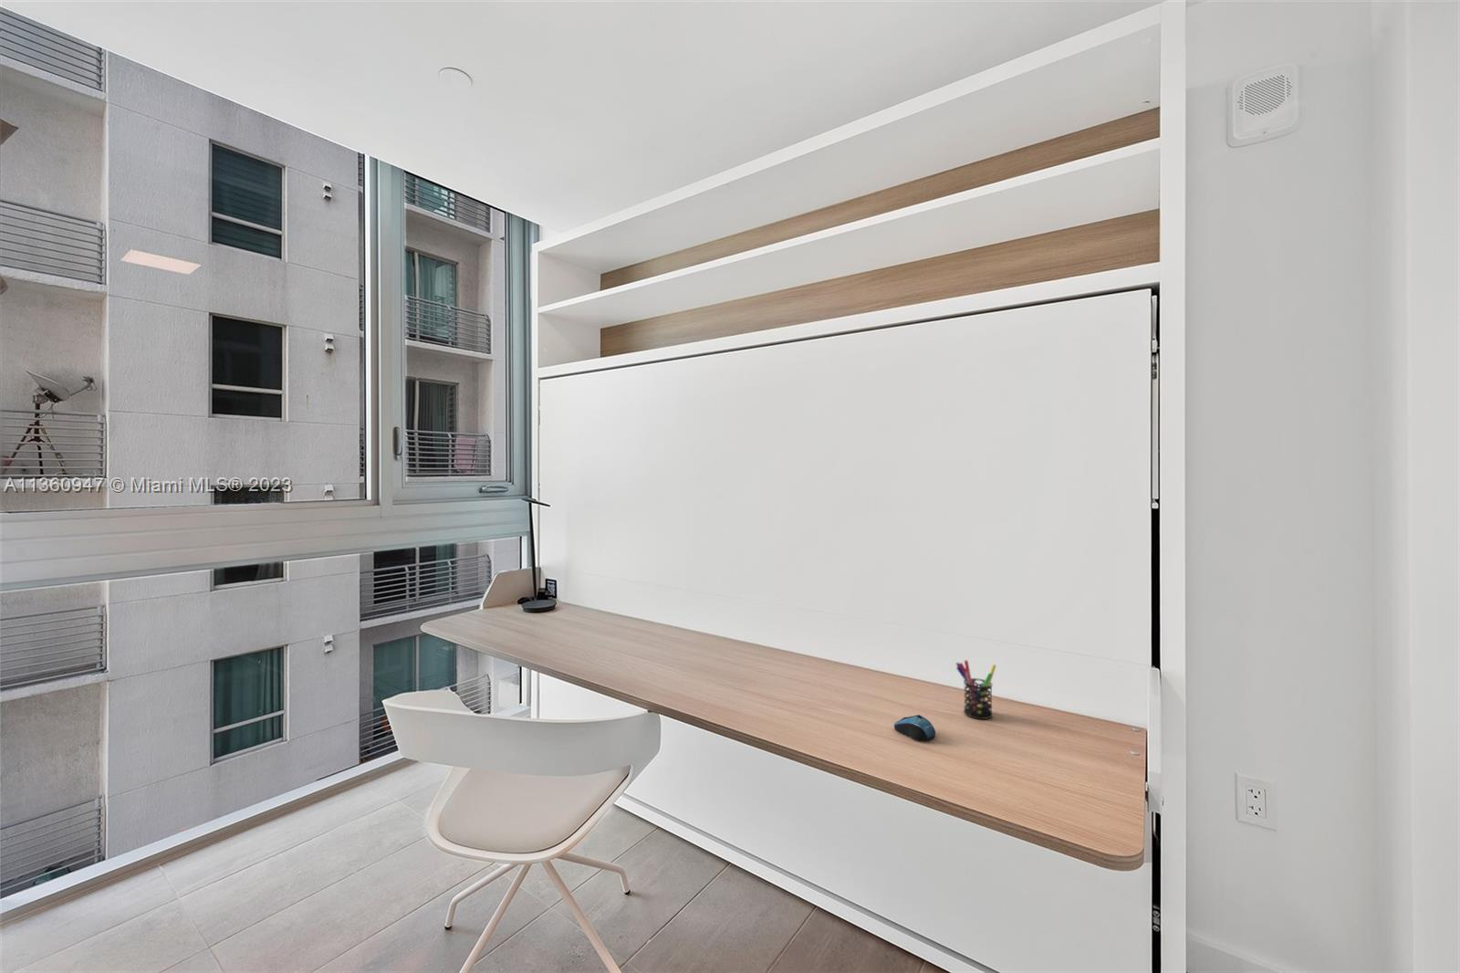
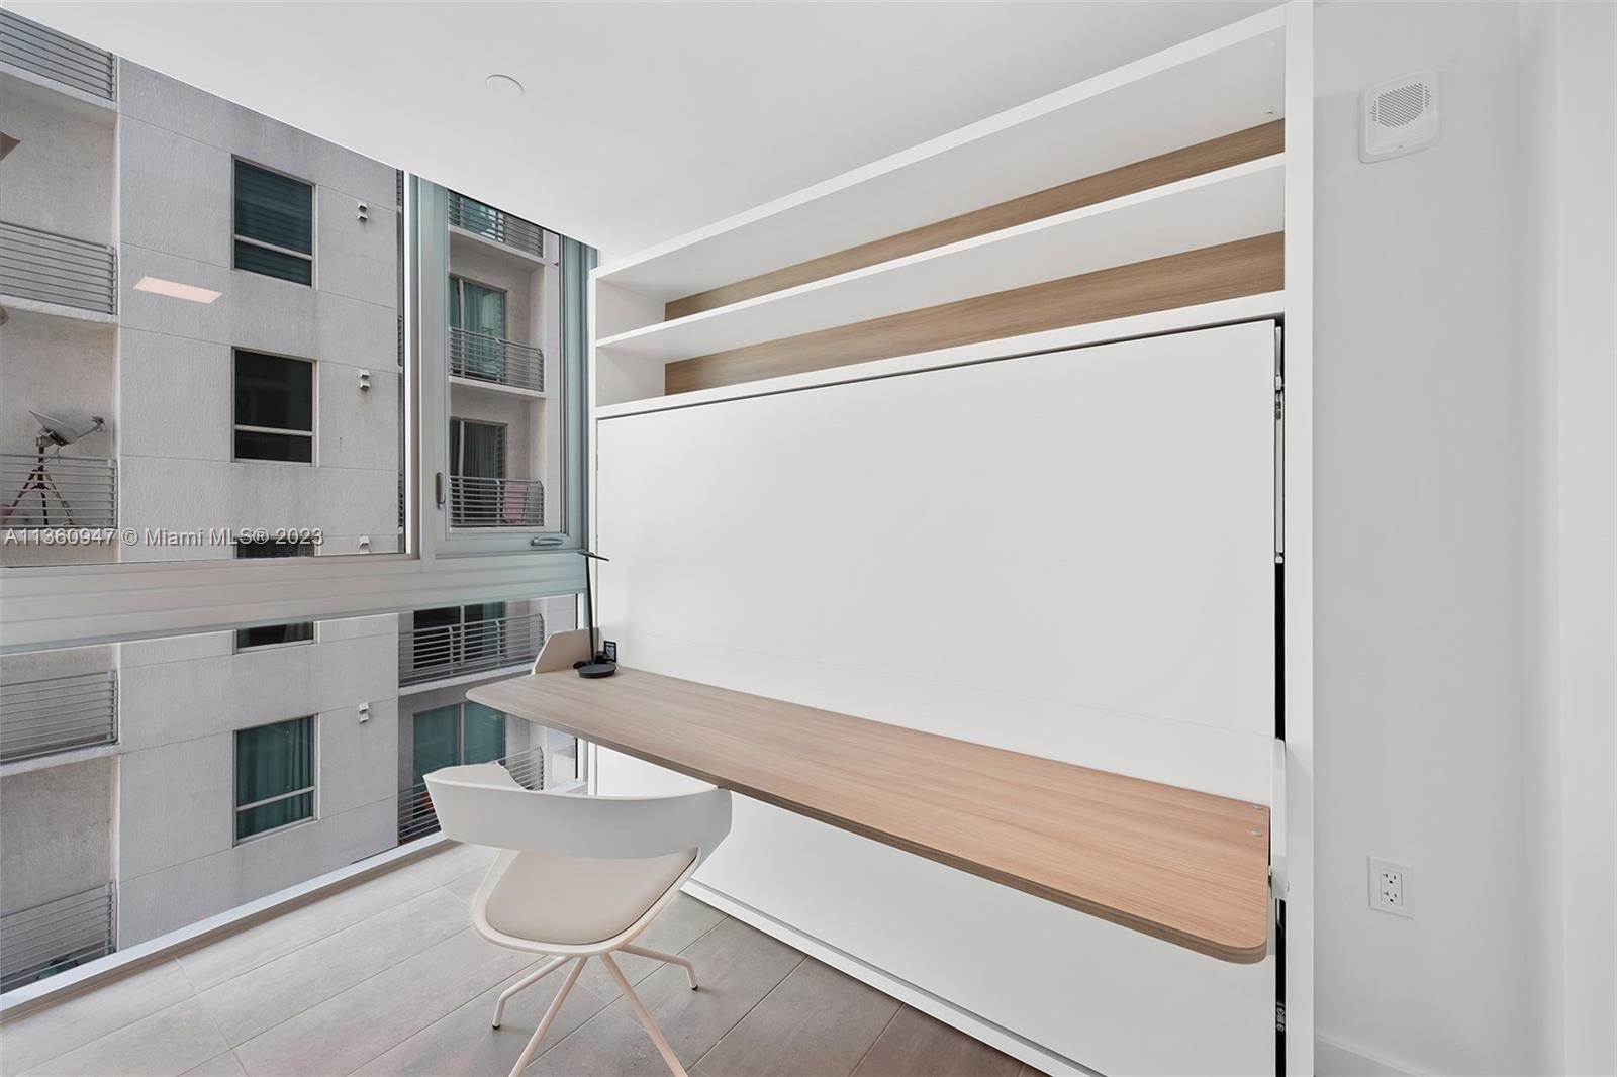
- pen holder (978, 687)
- computer mouse (913, 723)
